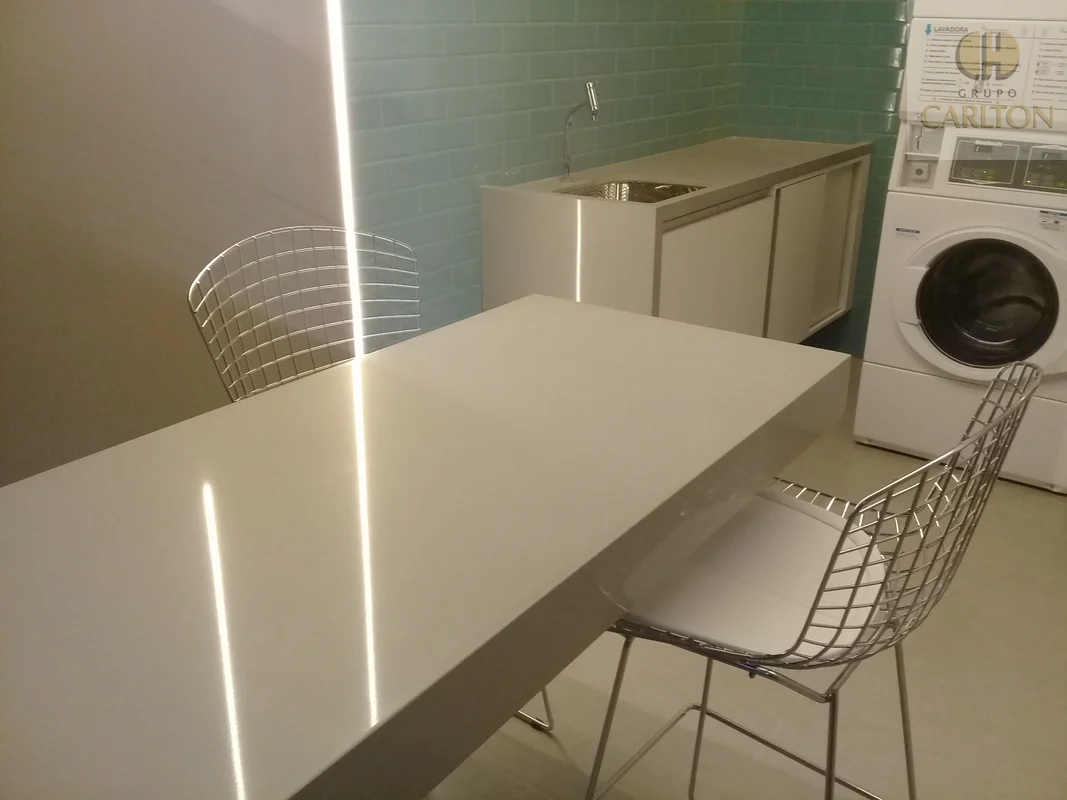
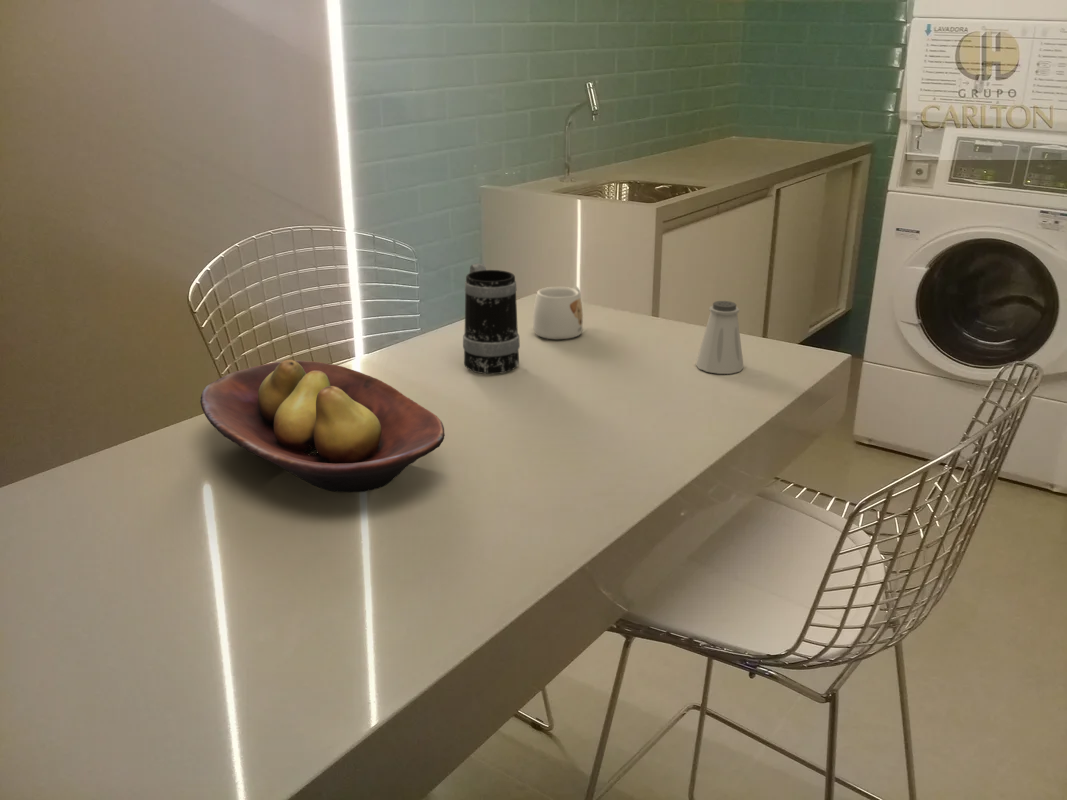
+ fruit bowl (317, 412)
+ mug (562, 310)
+ mug (487, 316)
+ saltshaker (722, 335)
